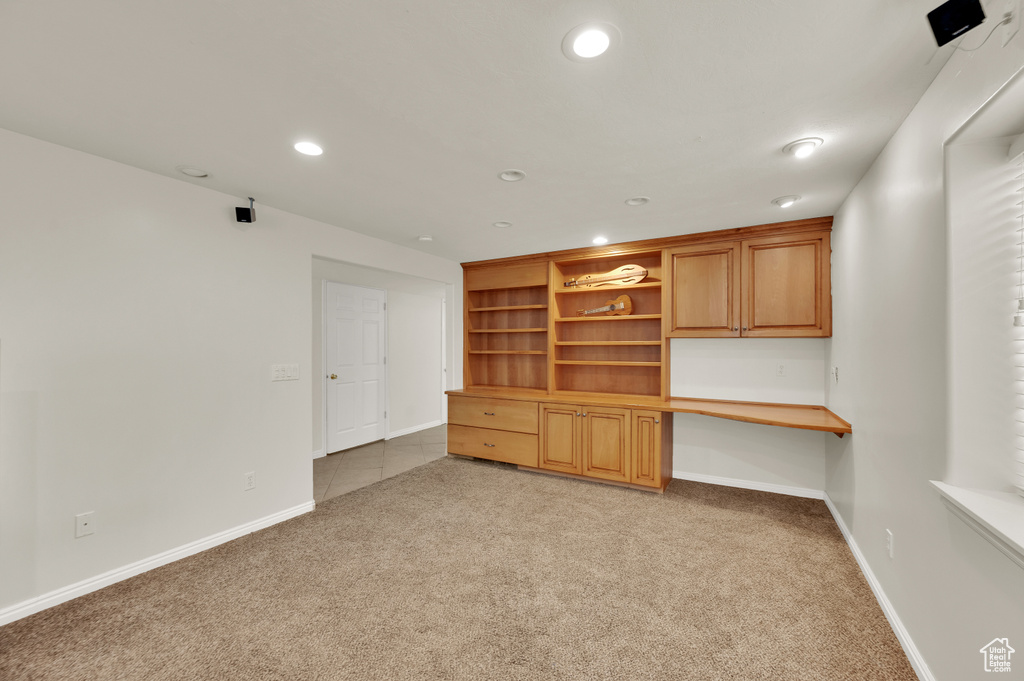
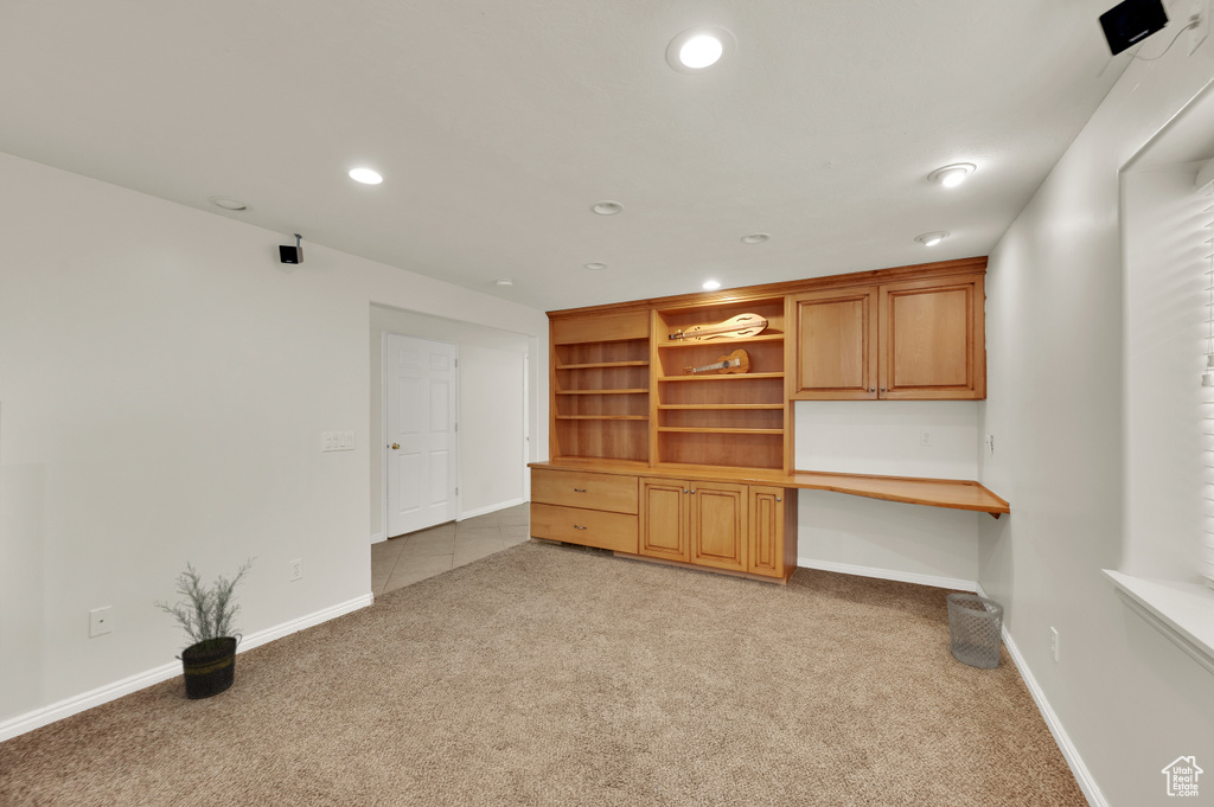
+ potted plant (205, 626)
+ wastebasket (973, 630)
